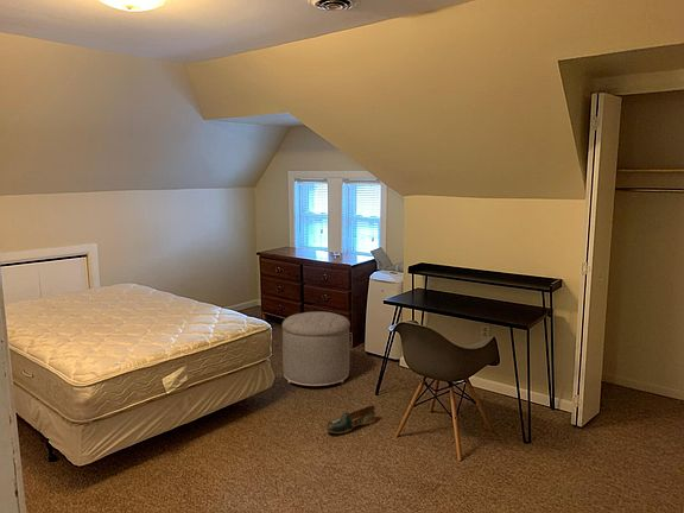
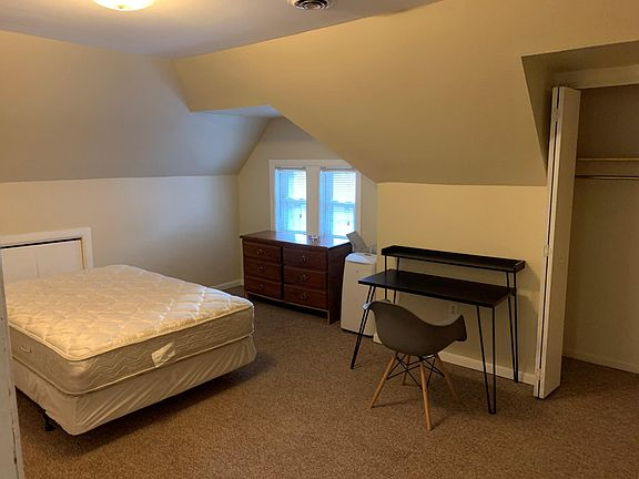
- ottoman (316, 347)
- shoe (350, 418)
